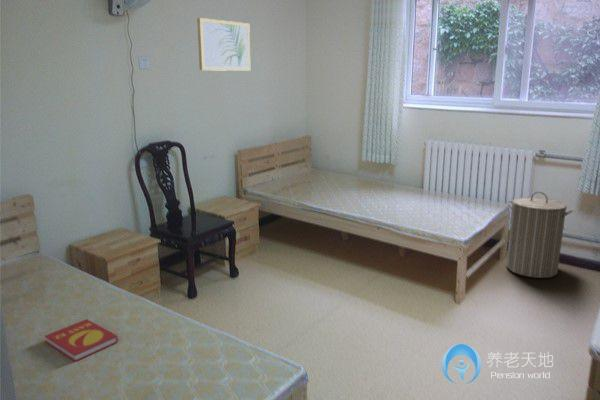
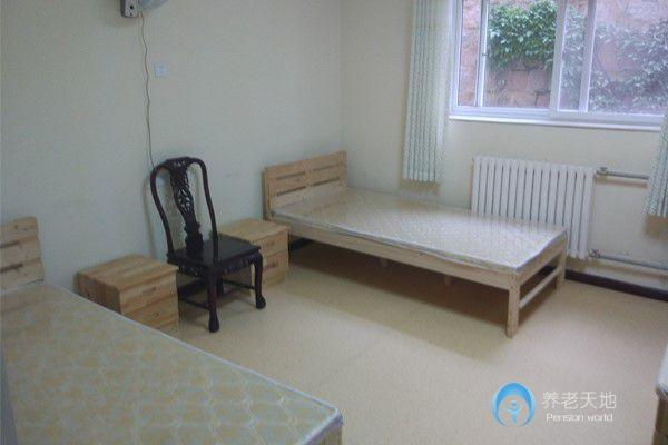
- wall art (225, 46)
- laundry hamper (536, 231)
- book (81, 338)
